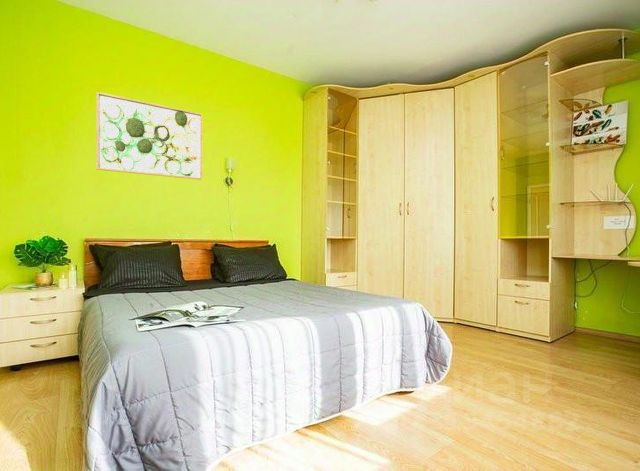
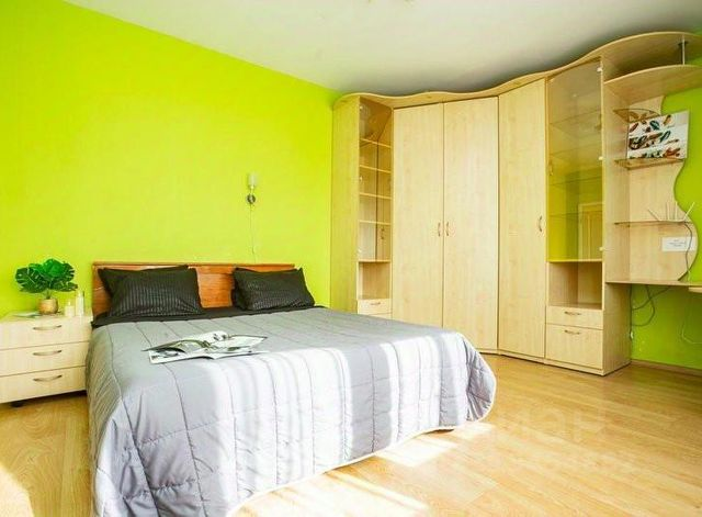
- wall art (153, 139)
